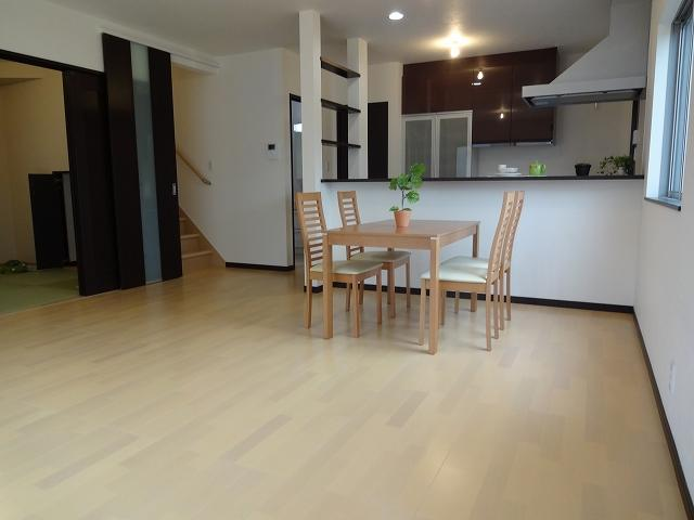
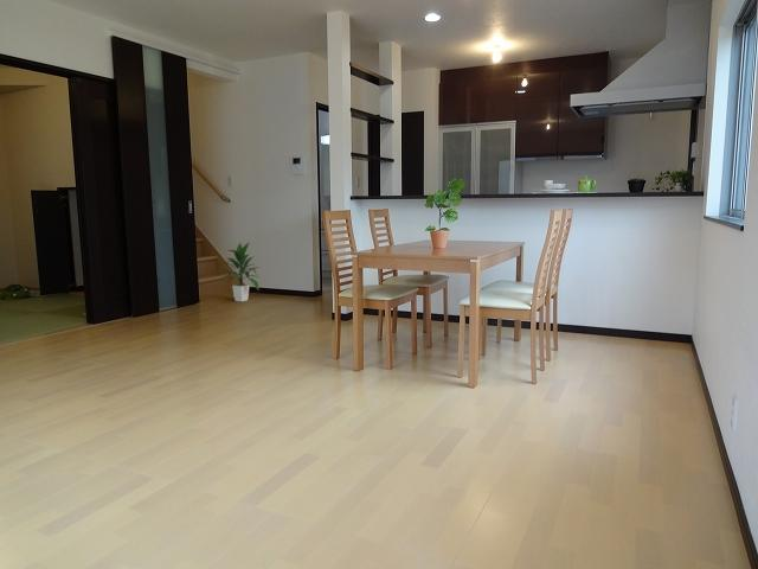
+ indoor plant (240, 271)
